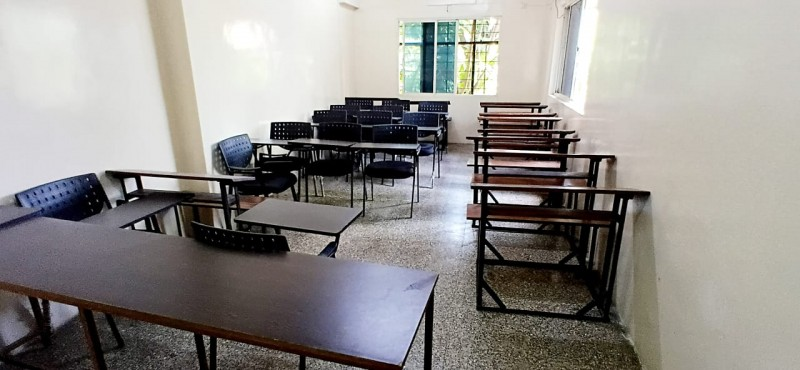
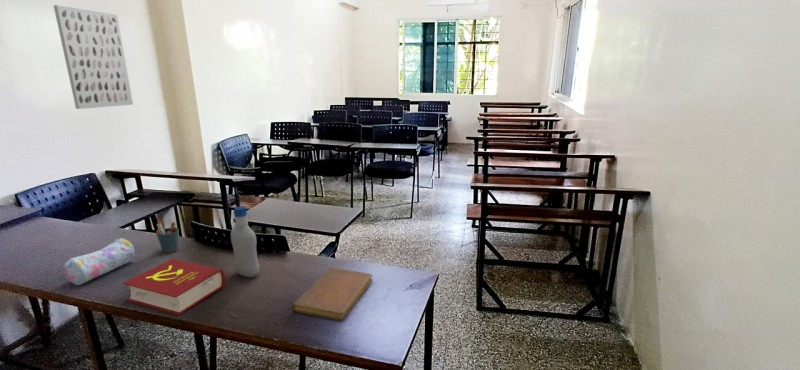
+ wall art (97, 60)
+ pencil case (101, 260)
+ book (175, 284)
+ notebook (335, 291)
+ bottle (243, 241)
+ pen holder (167, 235)
